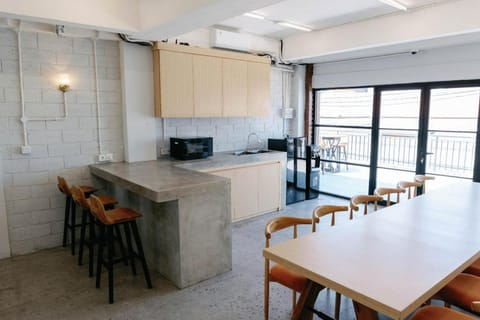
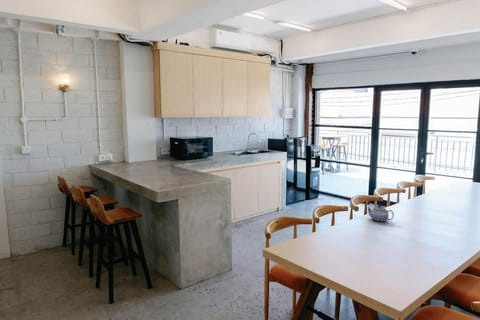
+ teapot (379, 212)
